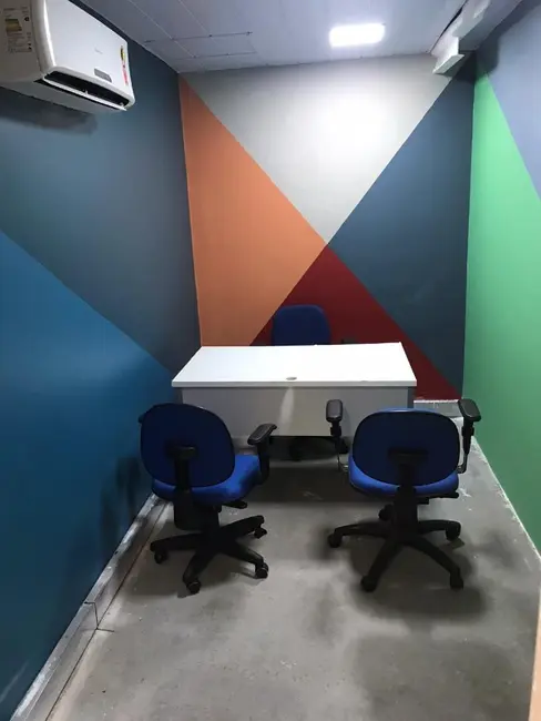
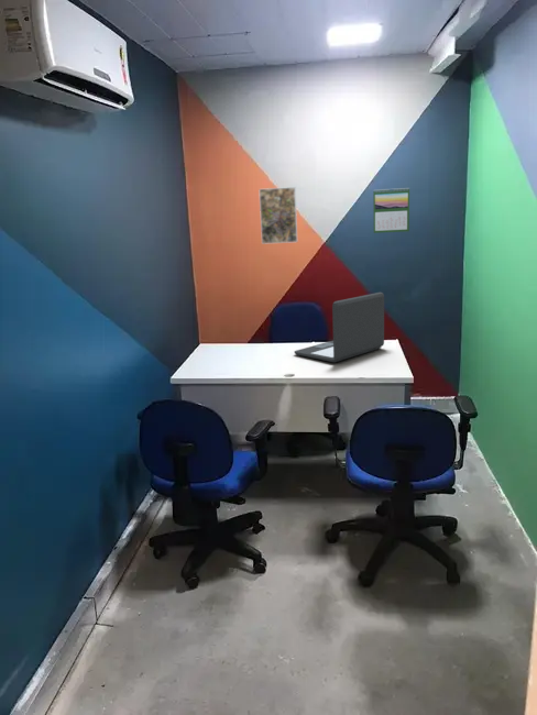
+ laptop (338, 323)
+ calendar (391, 210)
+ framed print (278, 216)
